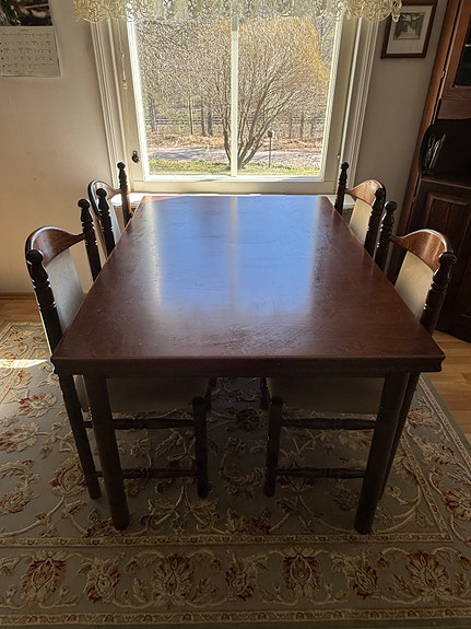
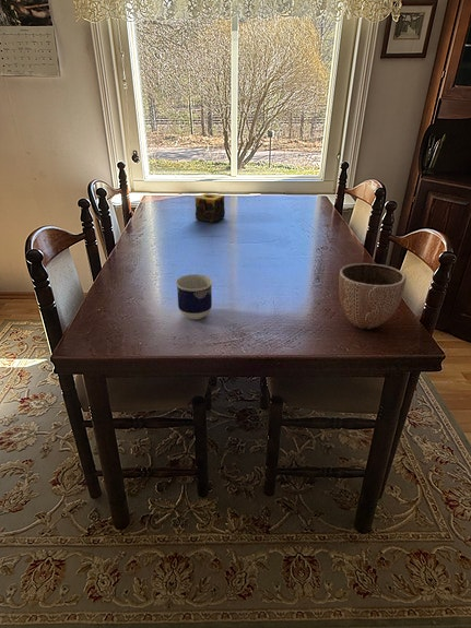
+ cup (191, 300)
+ decorative bowl (367, 298)
+ candle (210, 208)
